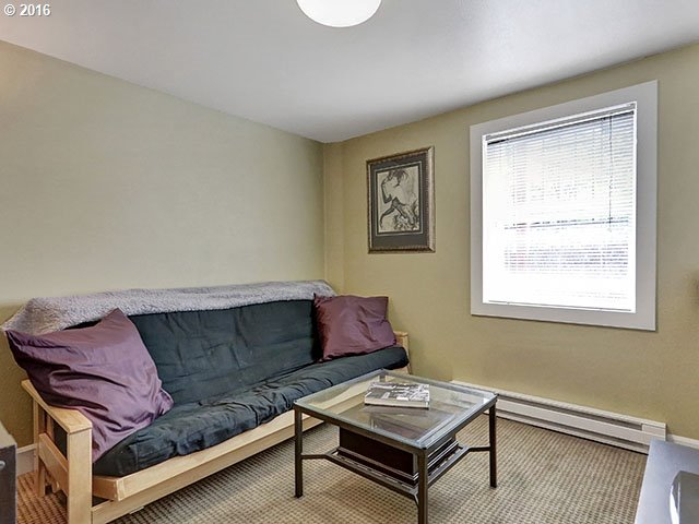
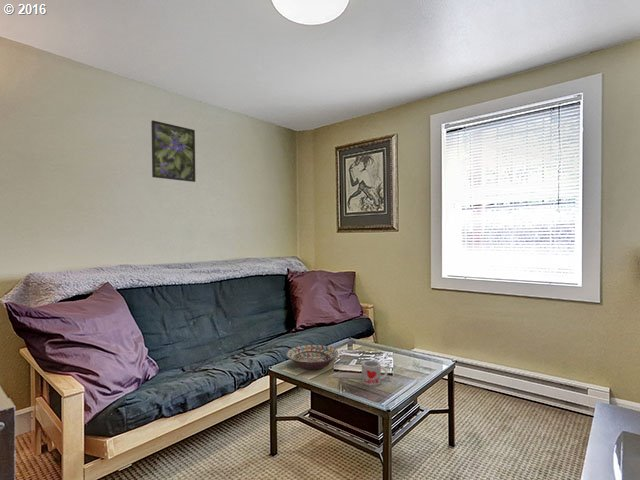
+ decorative bowl (312, 359)
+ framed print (174, 152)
+ mug (374, 372)
